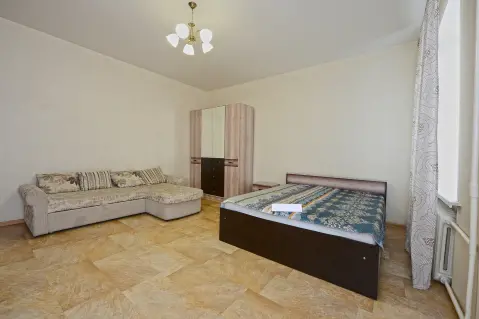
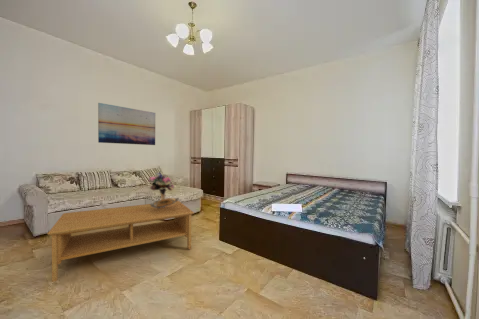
+ wall art (129, 126)
+ coffee table (130, 231)
+ bouquet (163, 190)
